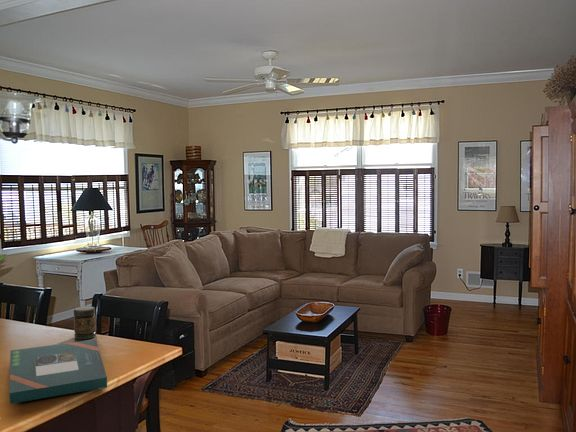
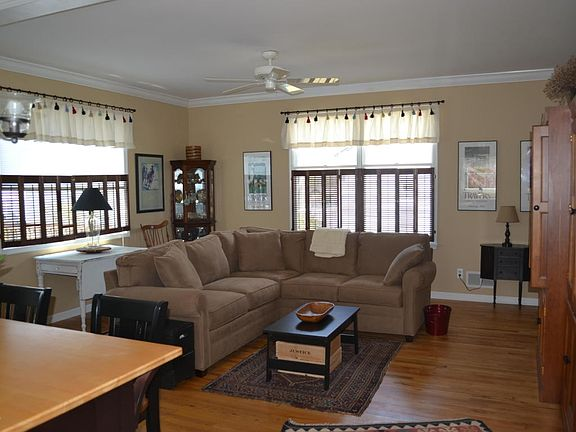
- board game (56, 362)
- jar (85, 322)
